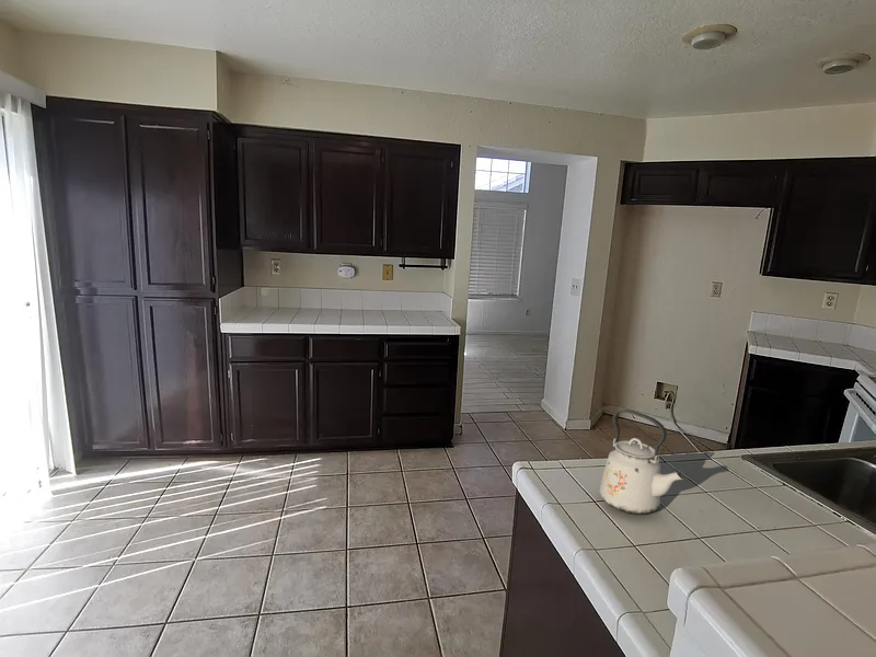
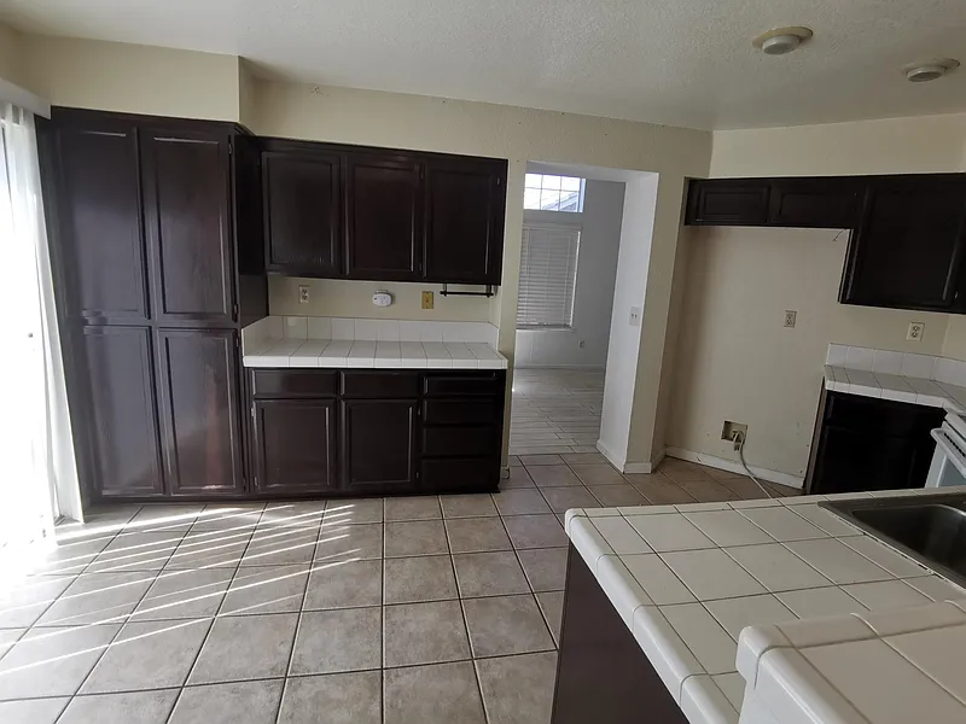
- kettle (644, 464)
